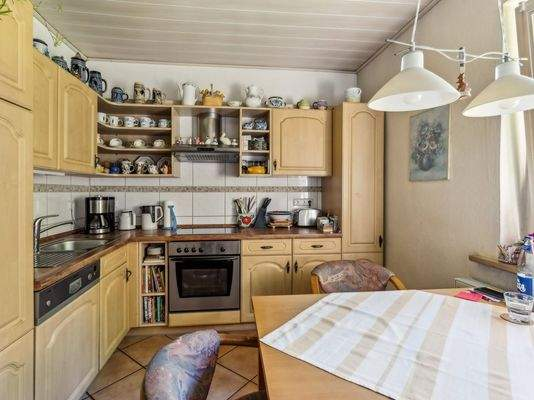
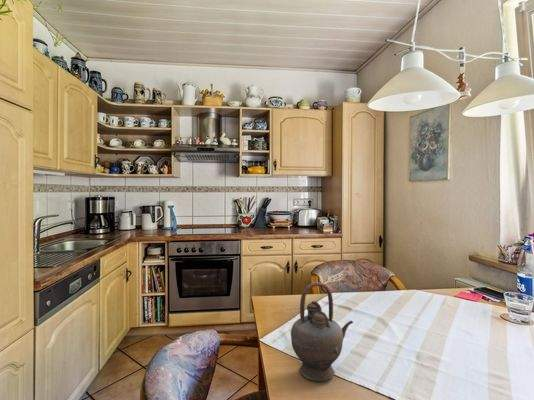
+ teapot (322, 327)
